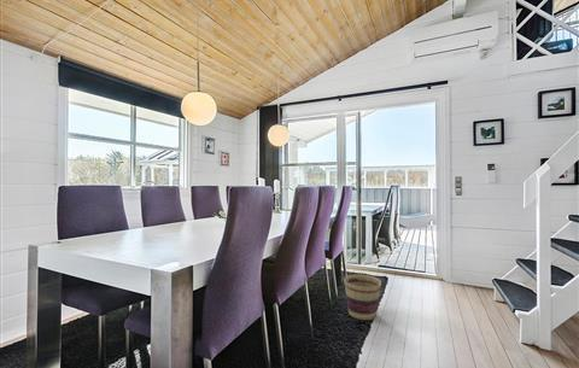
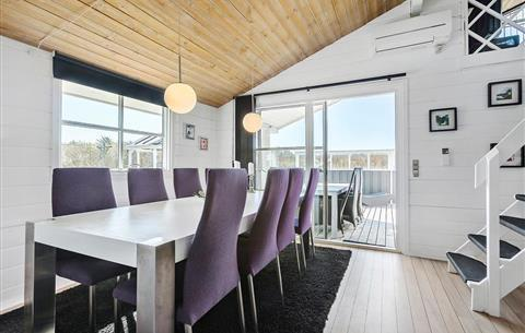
- basket (362, 297)
